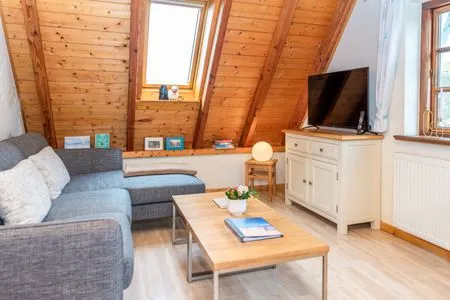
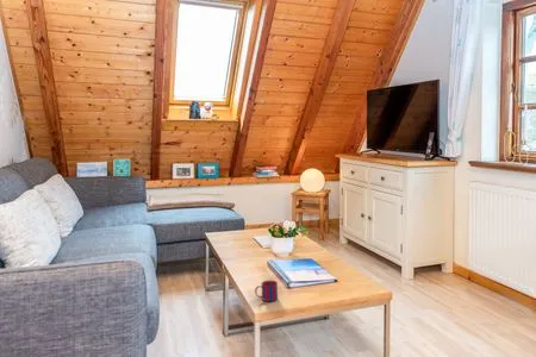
+ mug (266, 290)
